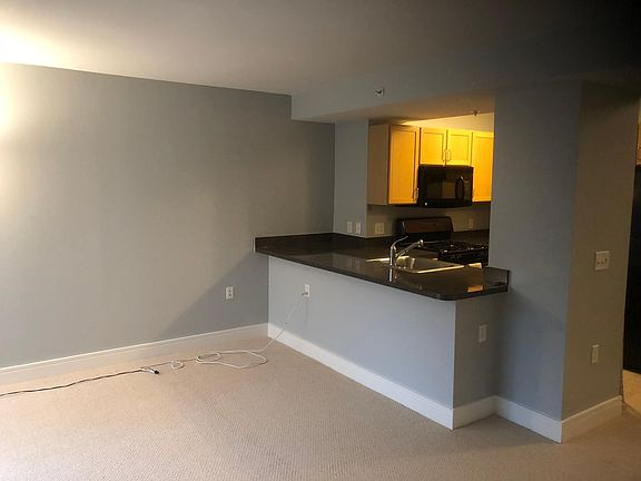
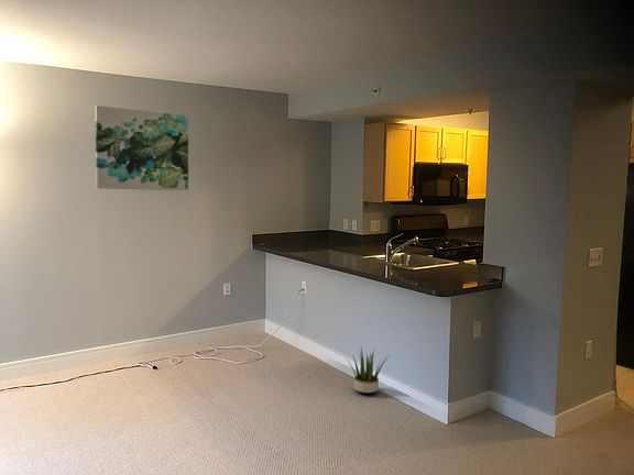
+ wall art (143, 151)
+ potted plant (367, 369)
